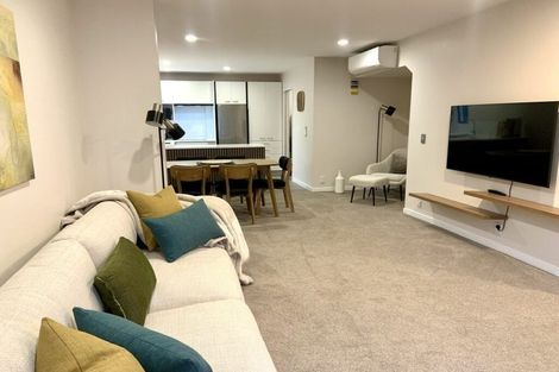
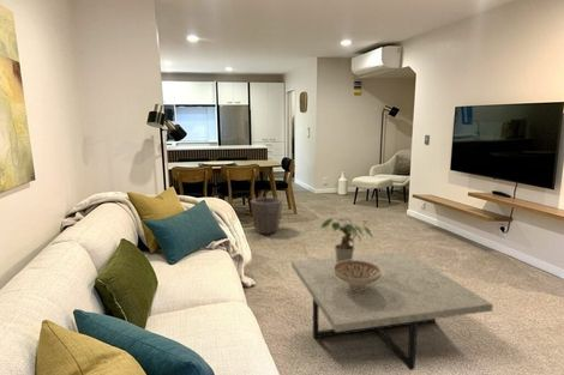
+ coffee table (377, 304)
+ waste bin (266, 214)
+ potted plant (349, 238)
+ decorative bowl (356, 277)
